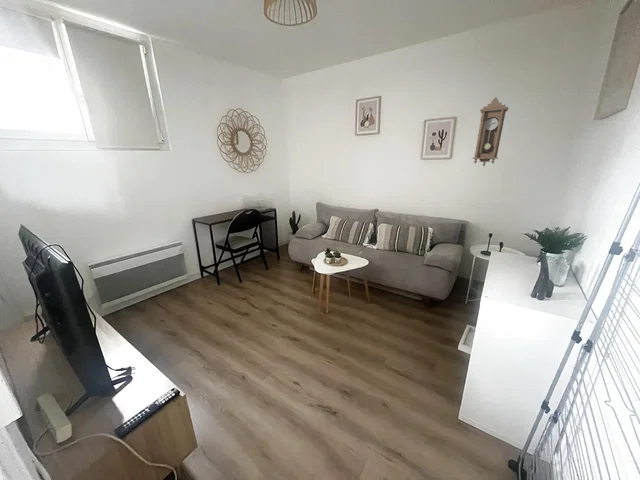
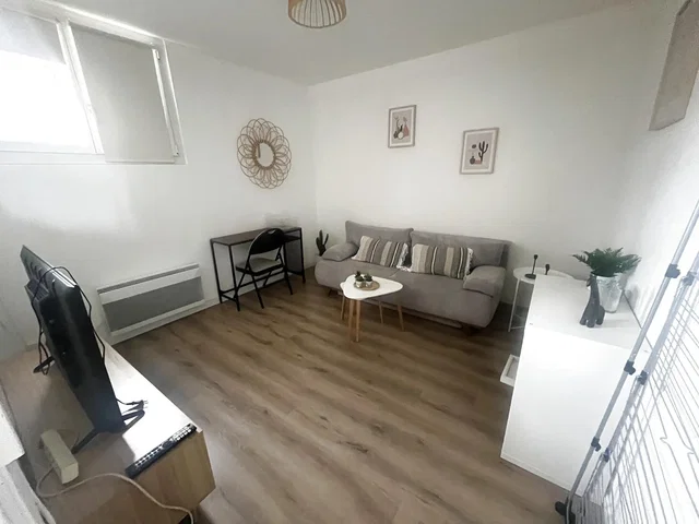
- pendulum clock (489, 133)
